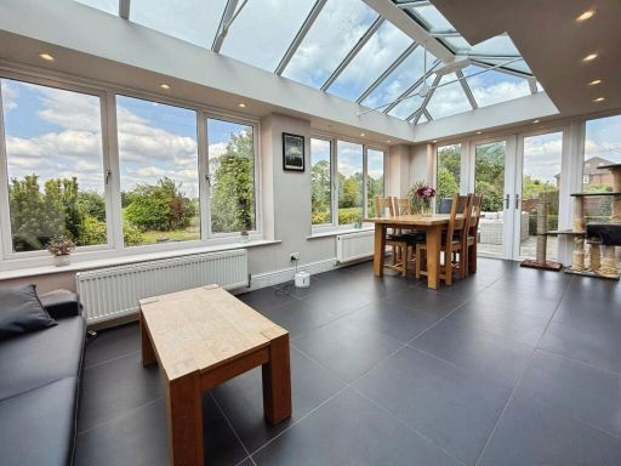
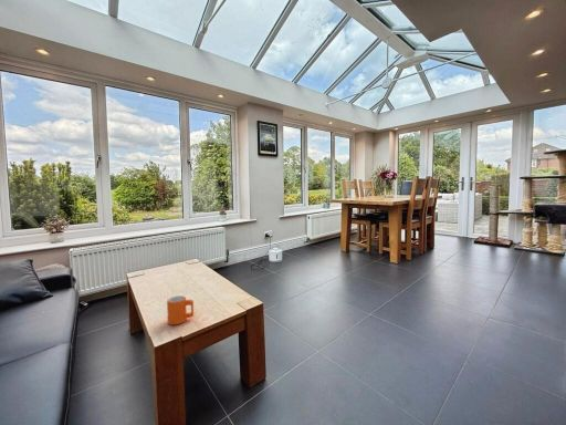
+ mug (180, 309)
